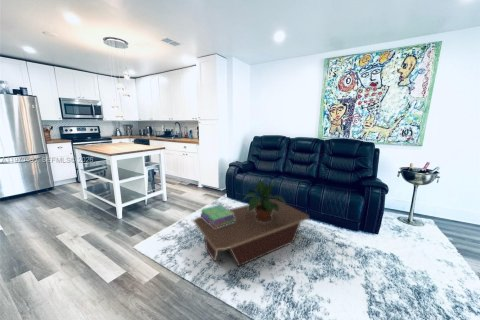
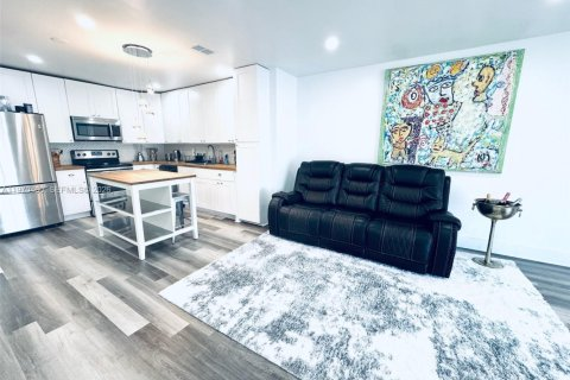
- coffee table (252, 228)
- stack of books (217, 215)
- potted plant (263, 196)
